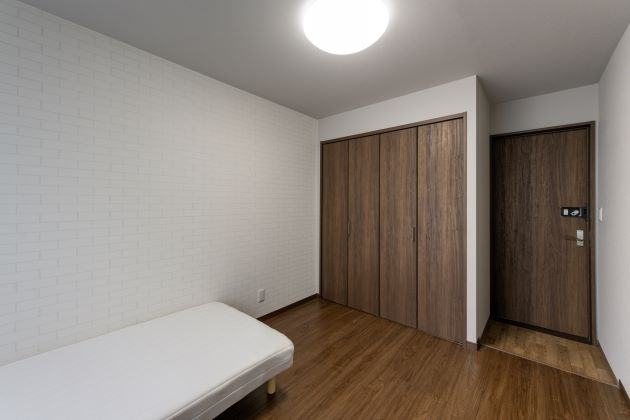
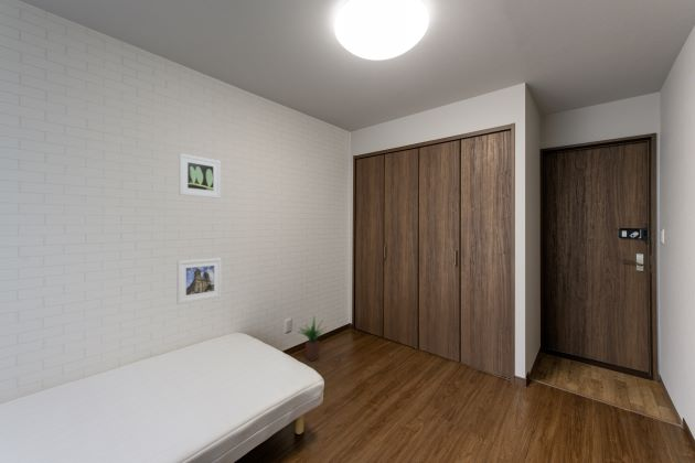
+ potted plant (312, 337)
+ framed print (200, 176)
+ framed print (200, 279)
